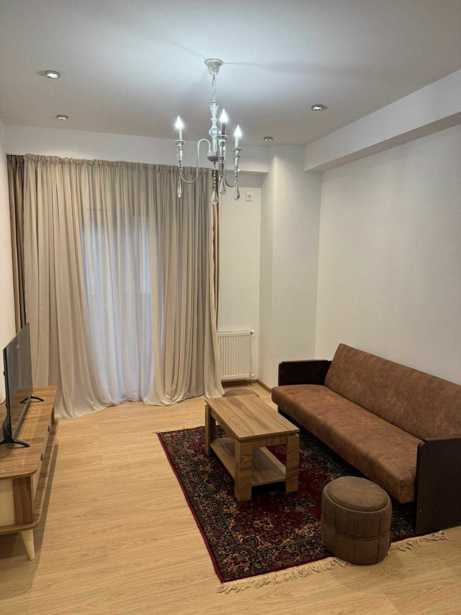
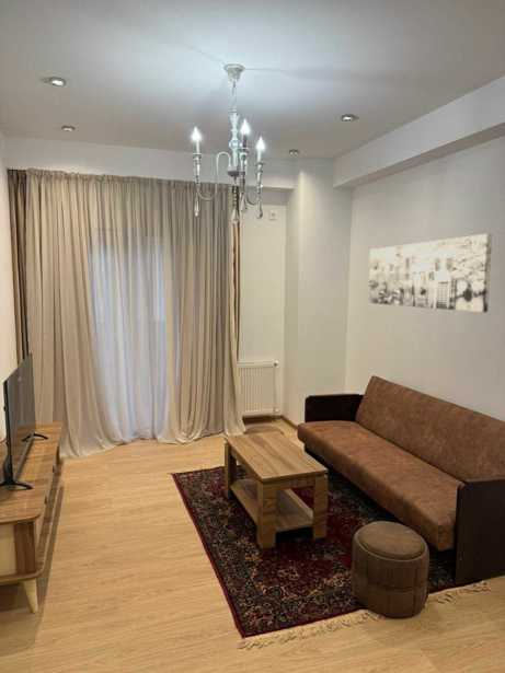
+ wall art (417, 275)
